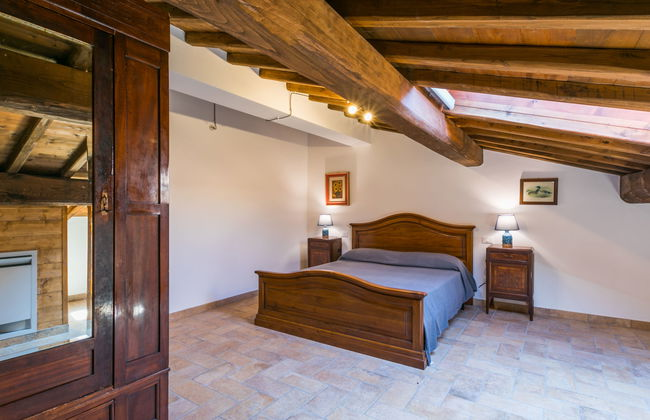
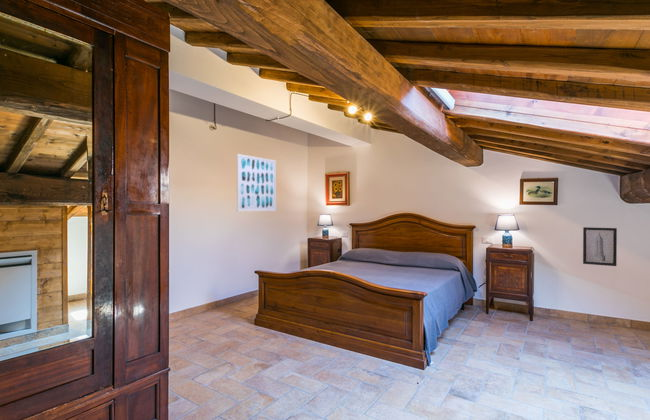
+ wall art (599, 246)
+ wall art (257, 184)
